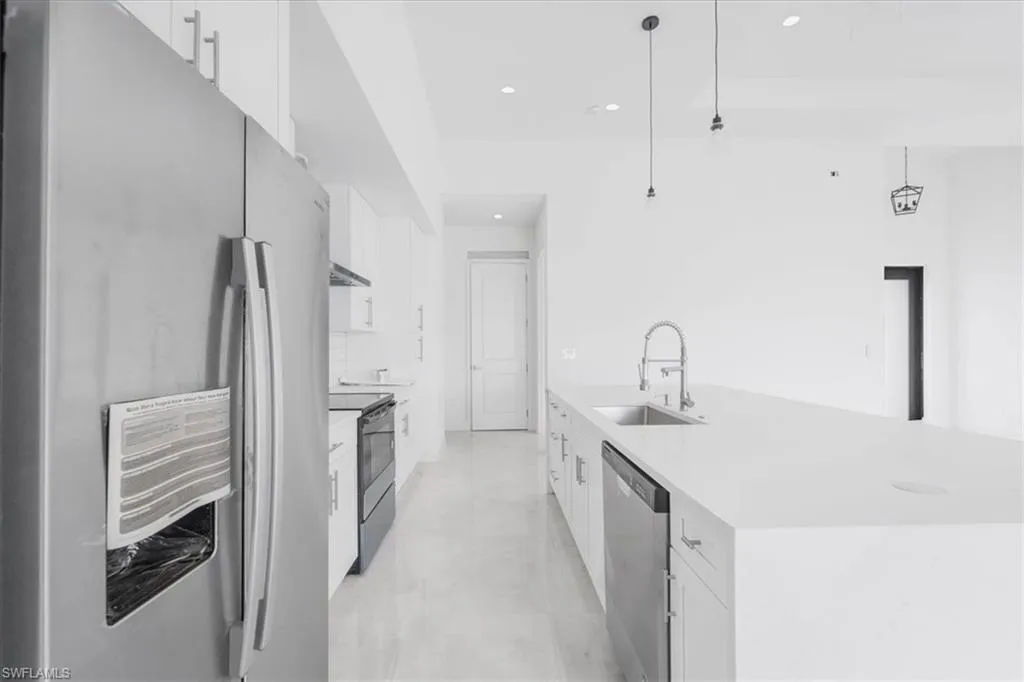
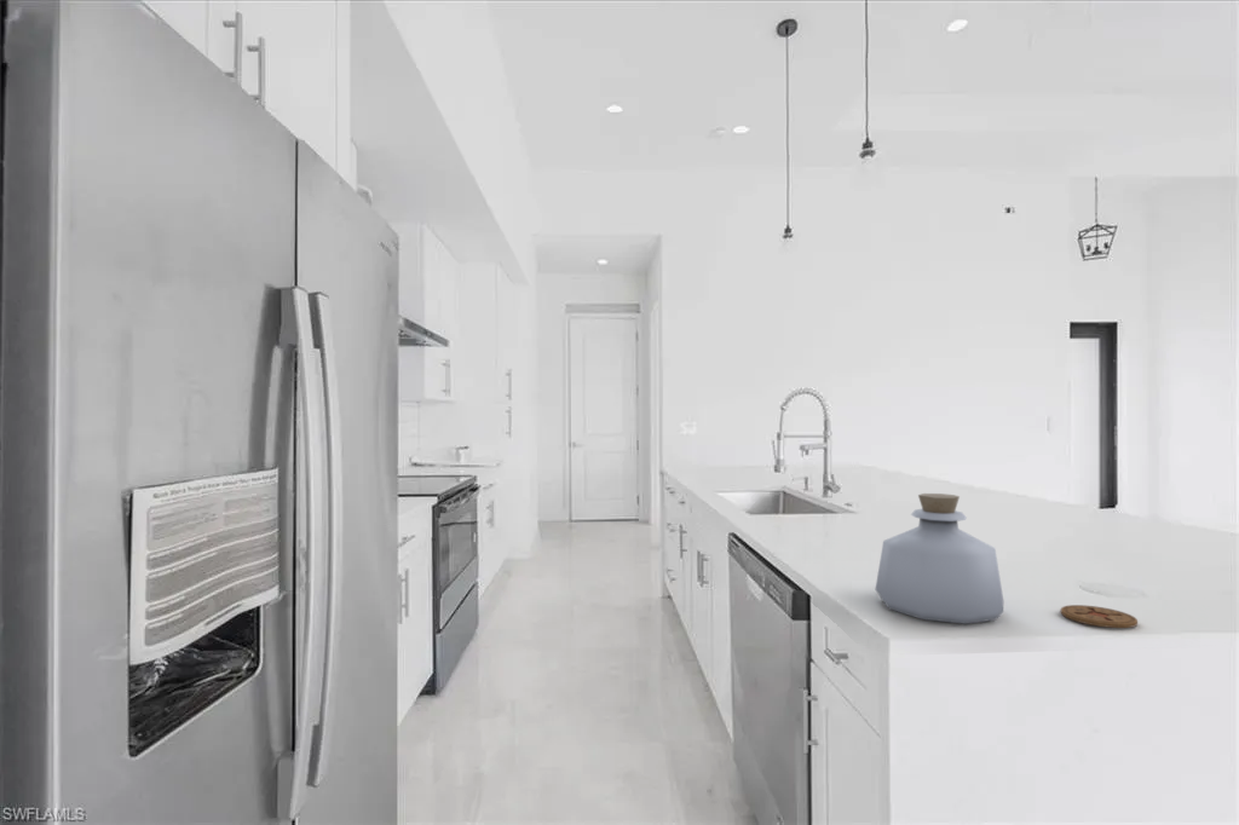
+ bottle (938, 550)
+ coaster (1097, 616)
